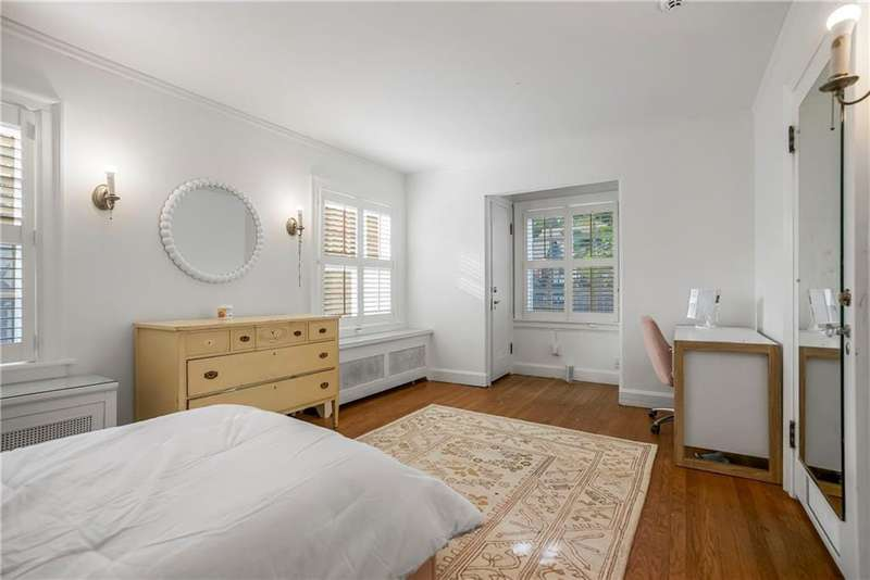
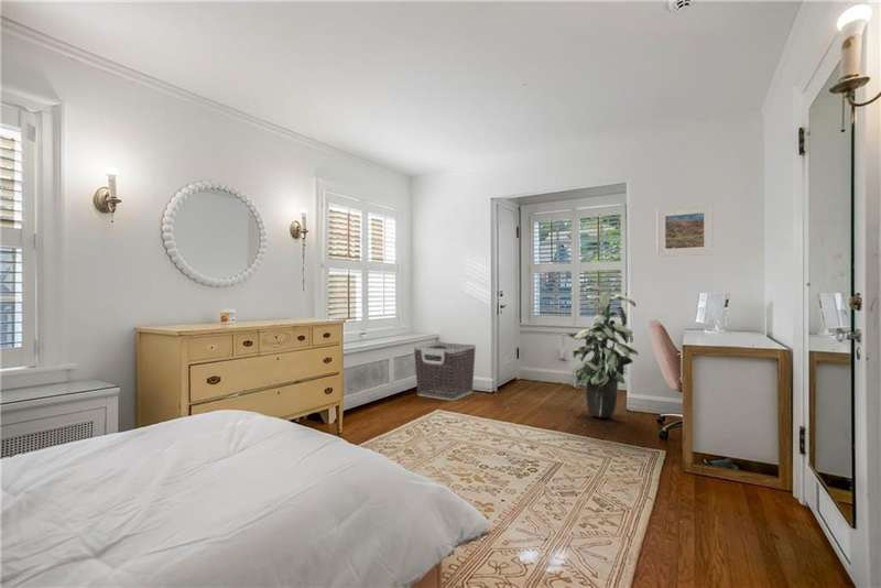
+ clothes hamper (445, 369)
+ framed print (684, 231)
+ indoor plant (600, 350)
